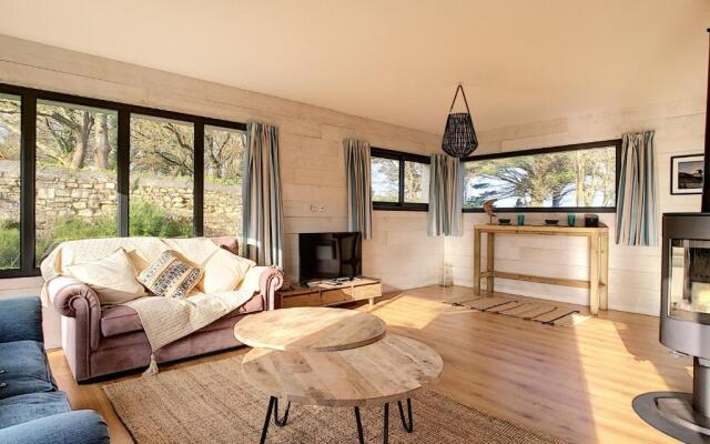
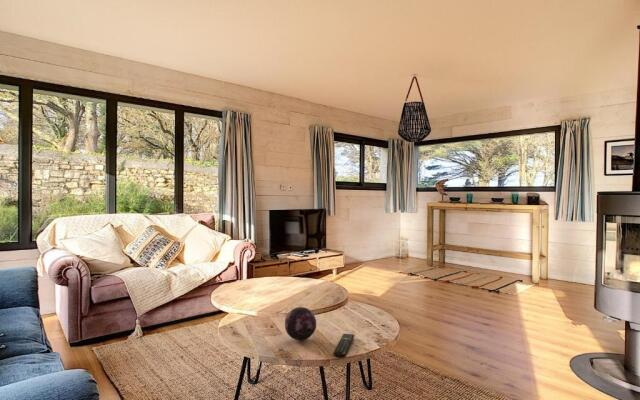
+ decorative orb (300, 323)
+ remote control (344, 345)
